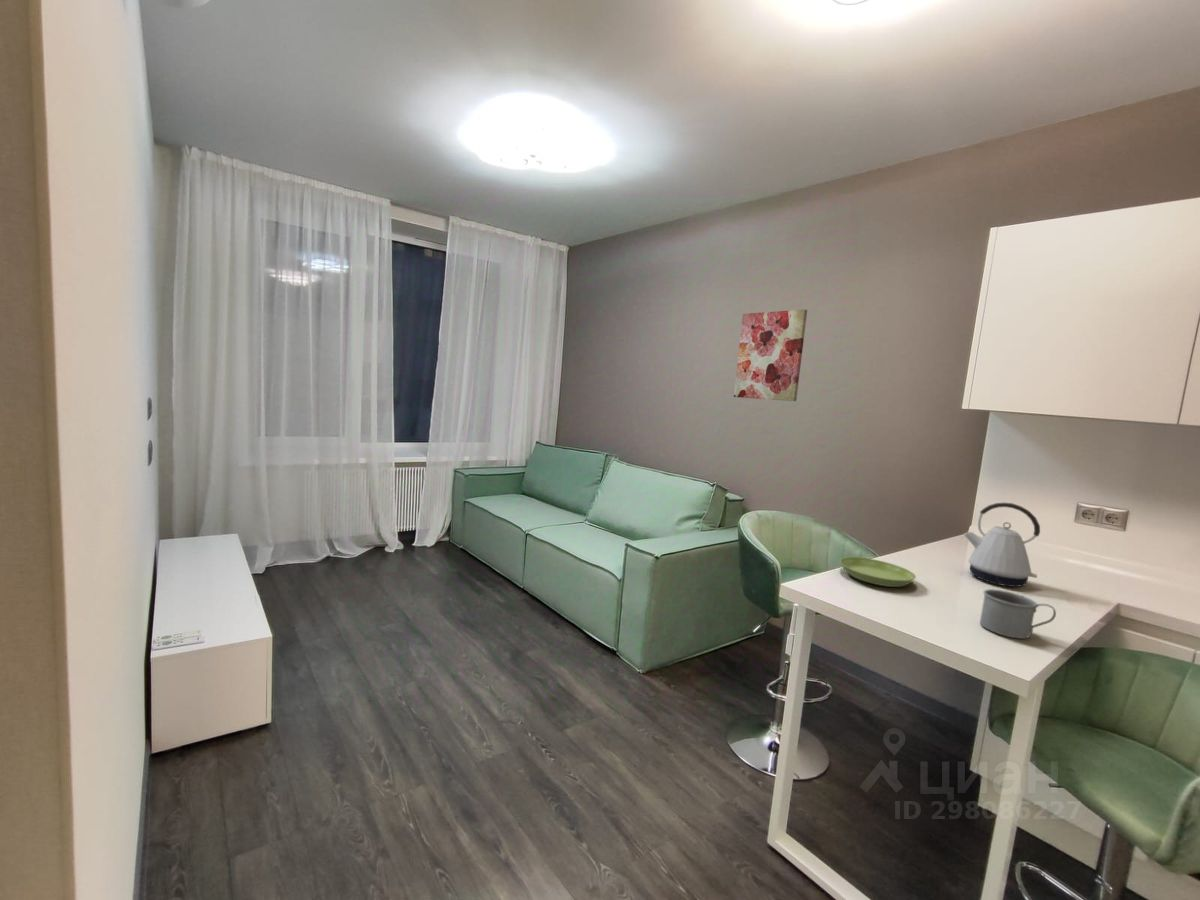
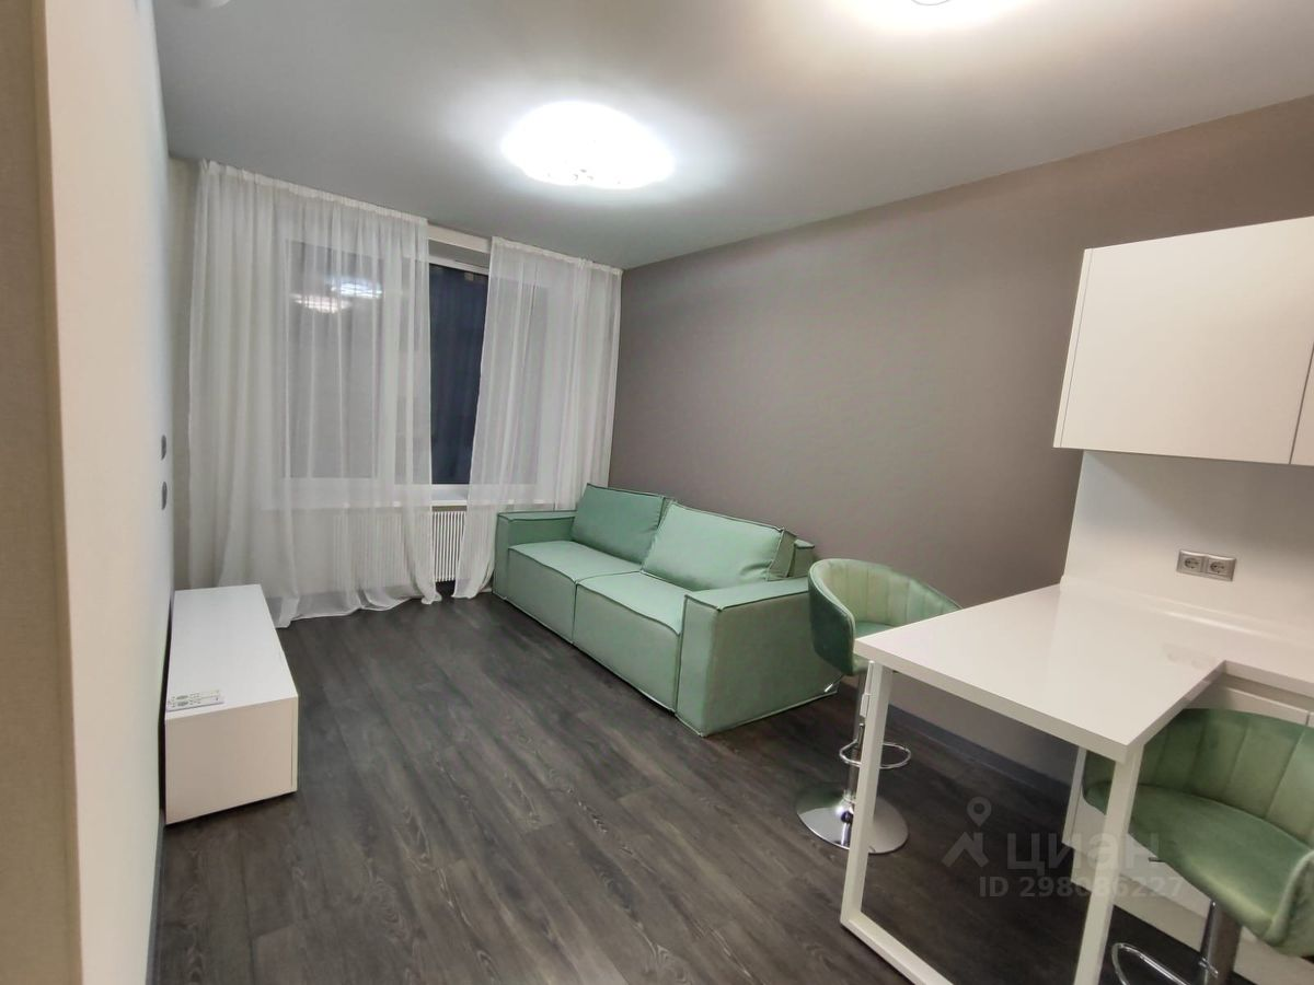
- wall art (768, 355)
- mug (1011, 613)
- kettle (1001, 541)
- saucer (876, 572)
